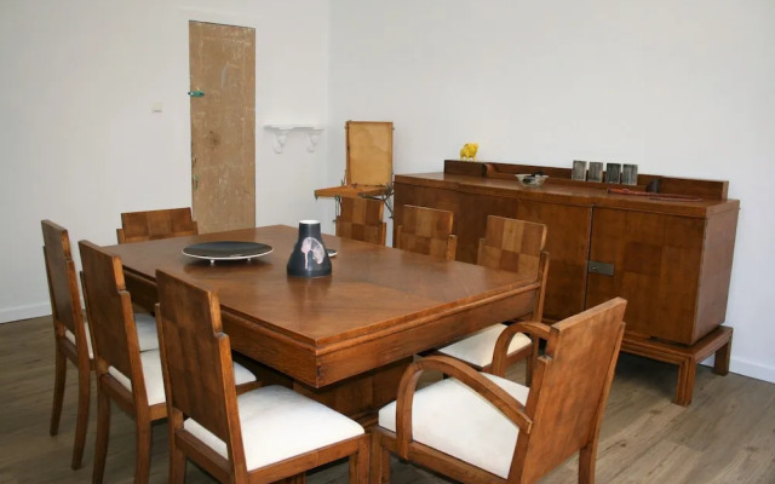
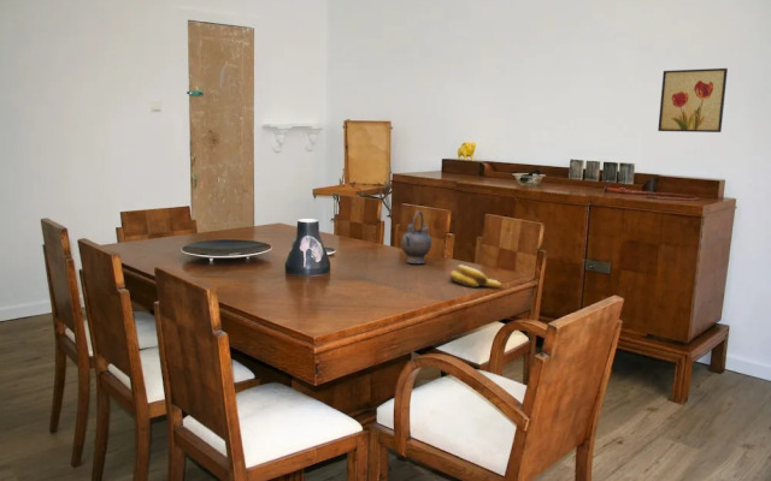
+ teapot (414, 237)
+ wall art (691, 100)
+ banana (475, 273)
